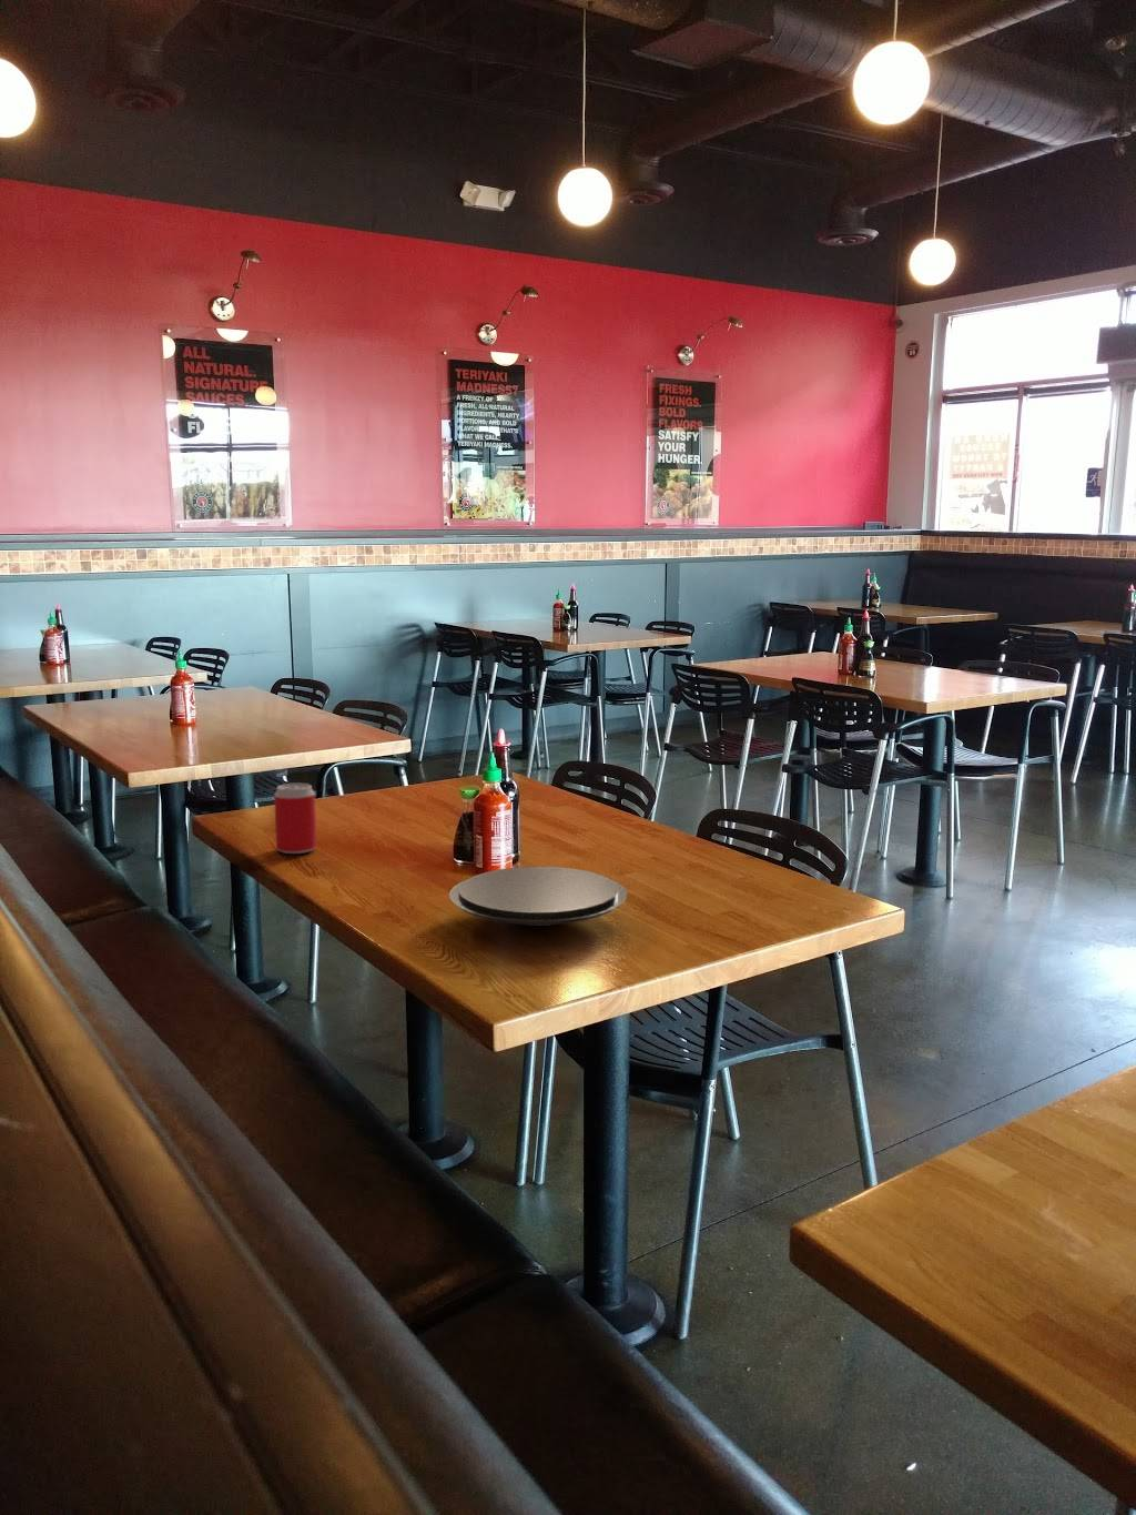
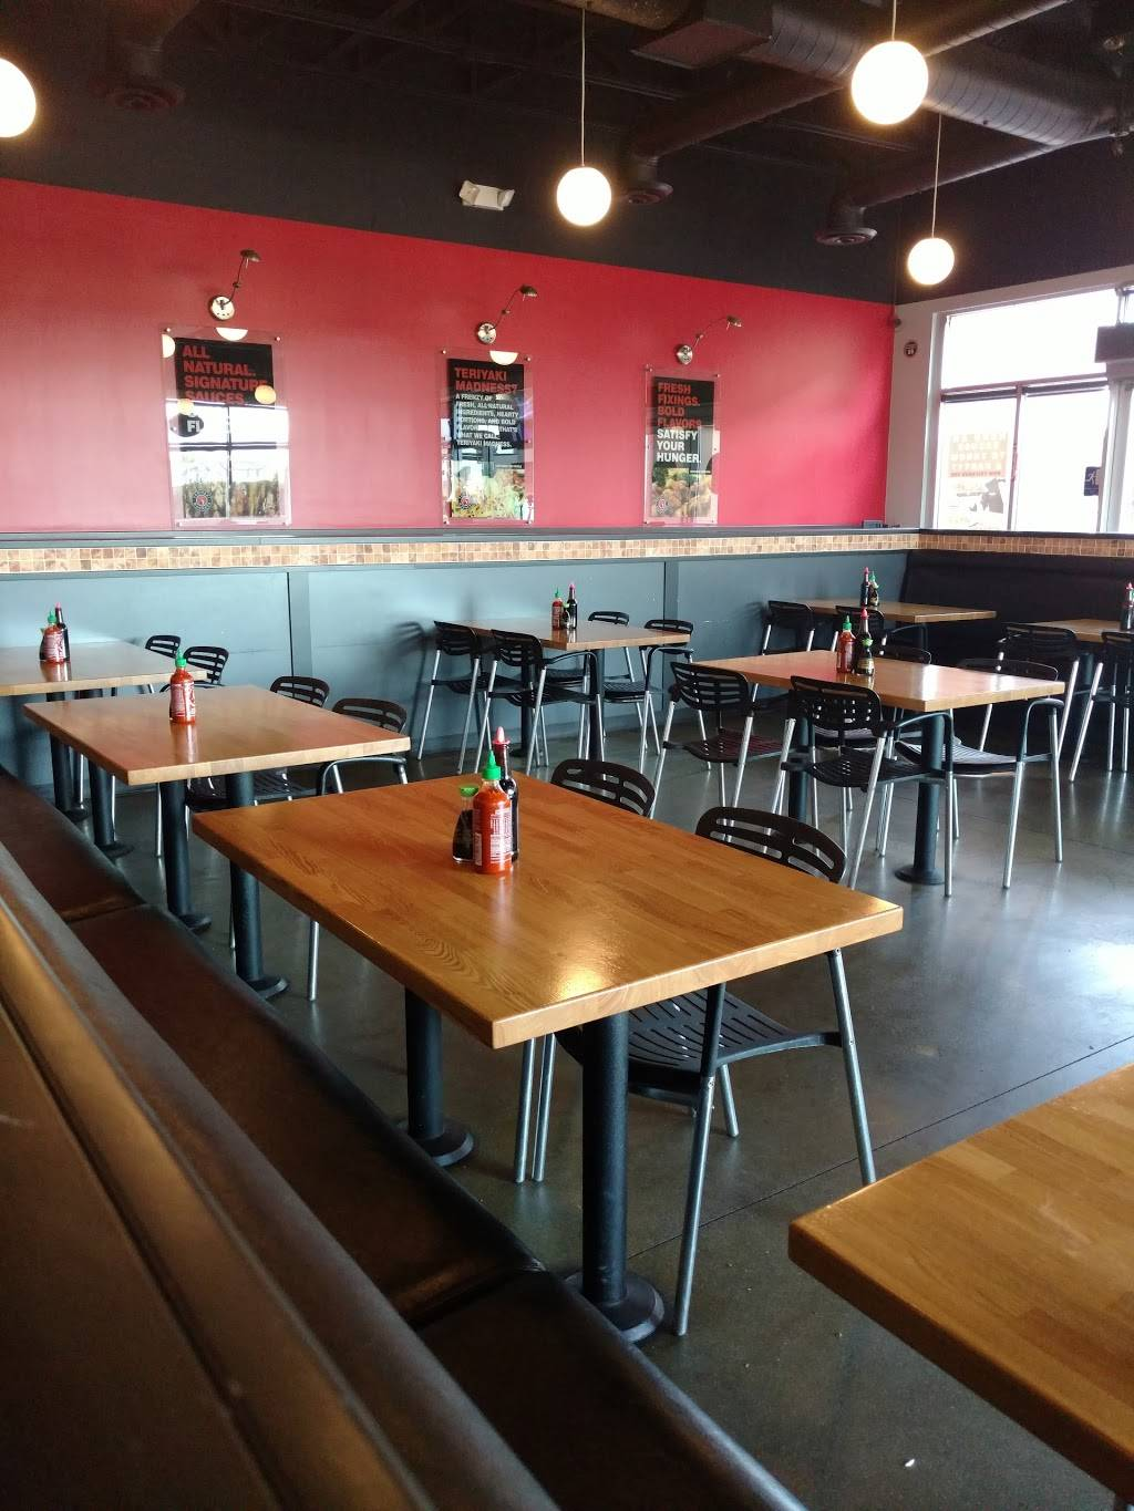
- plate (538, 904)
- beverage can (295, 818)
